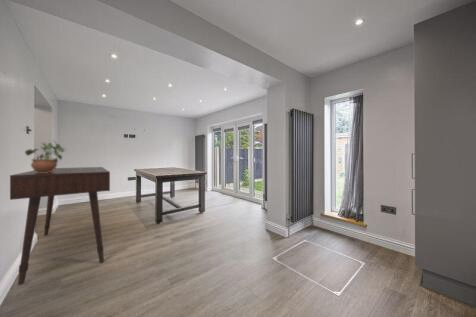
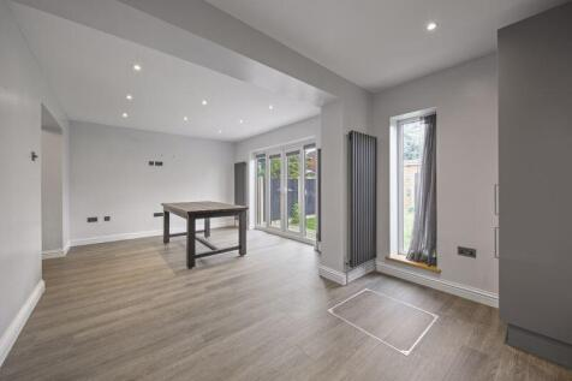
- potted plant (48, 156)
- desk (67, 194)
